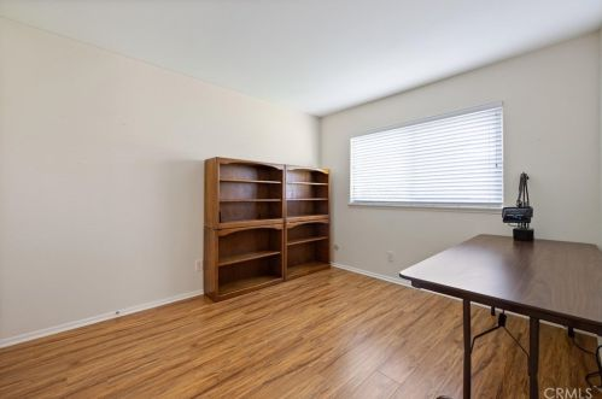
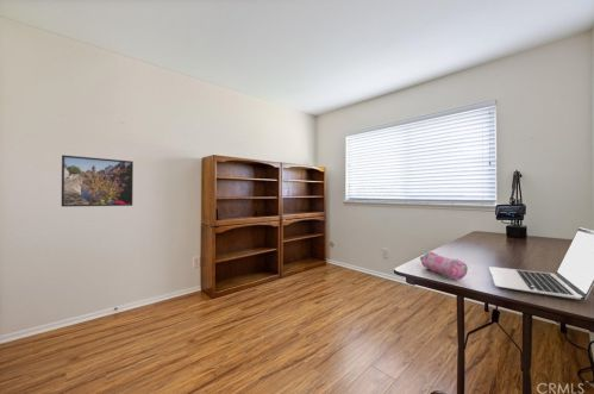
+ pencil case (442, 264)
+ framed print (99, 182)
+ laptop (538, 271)
